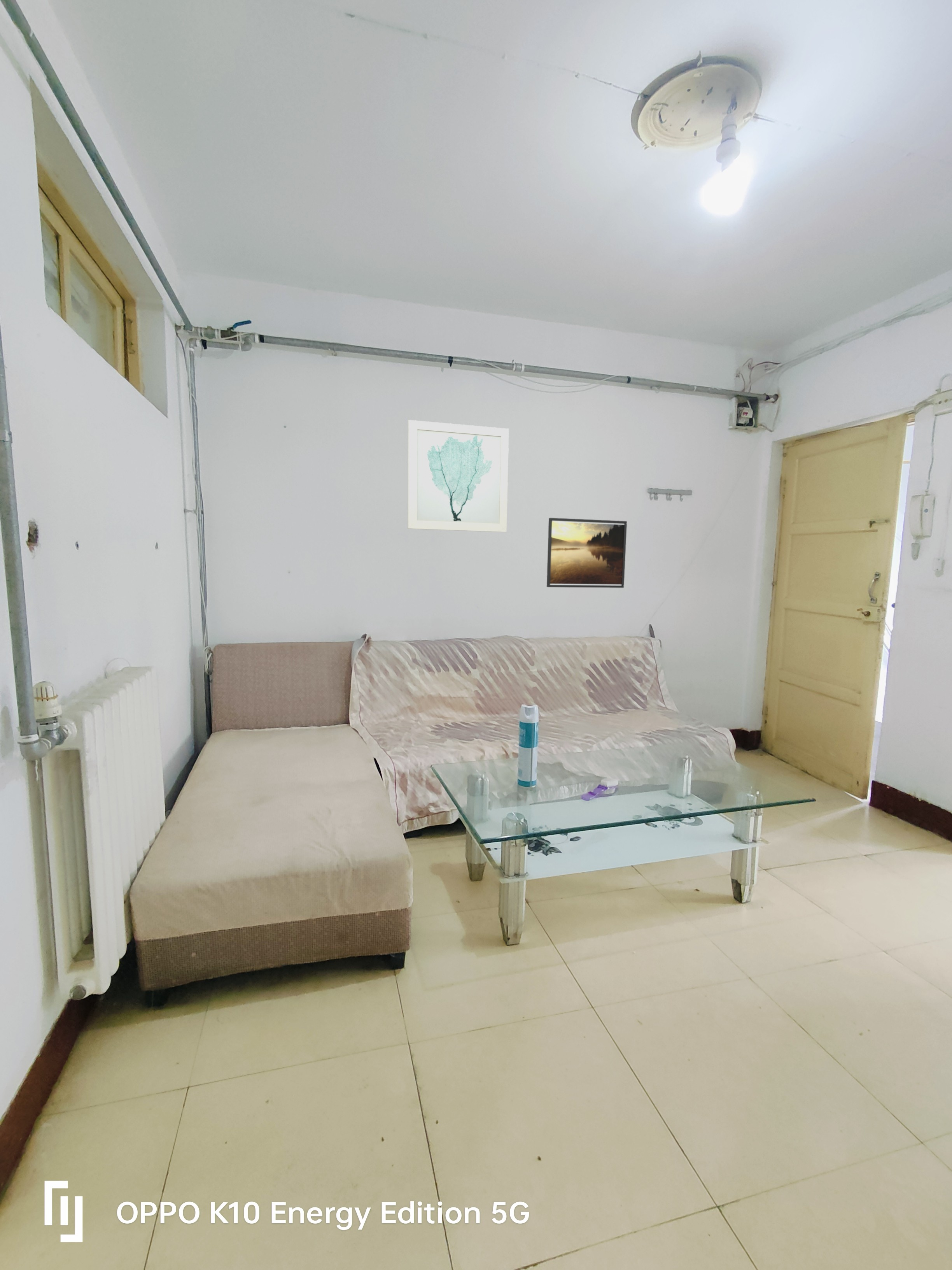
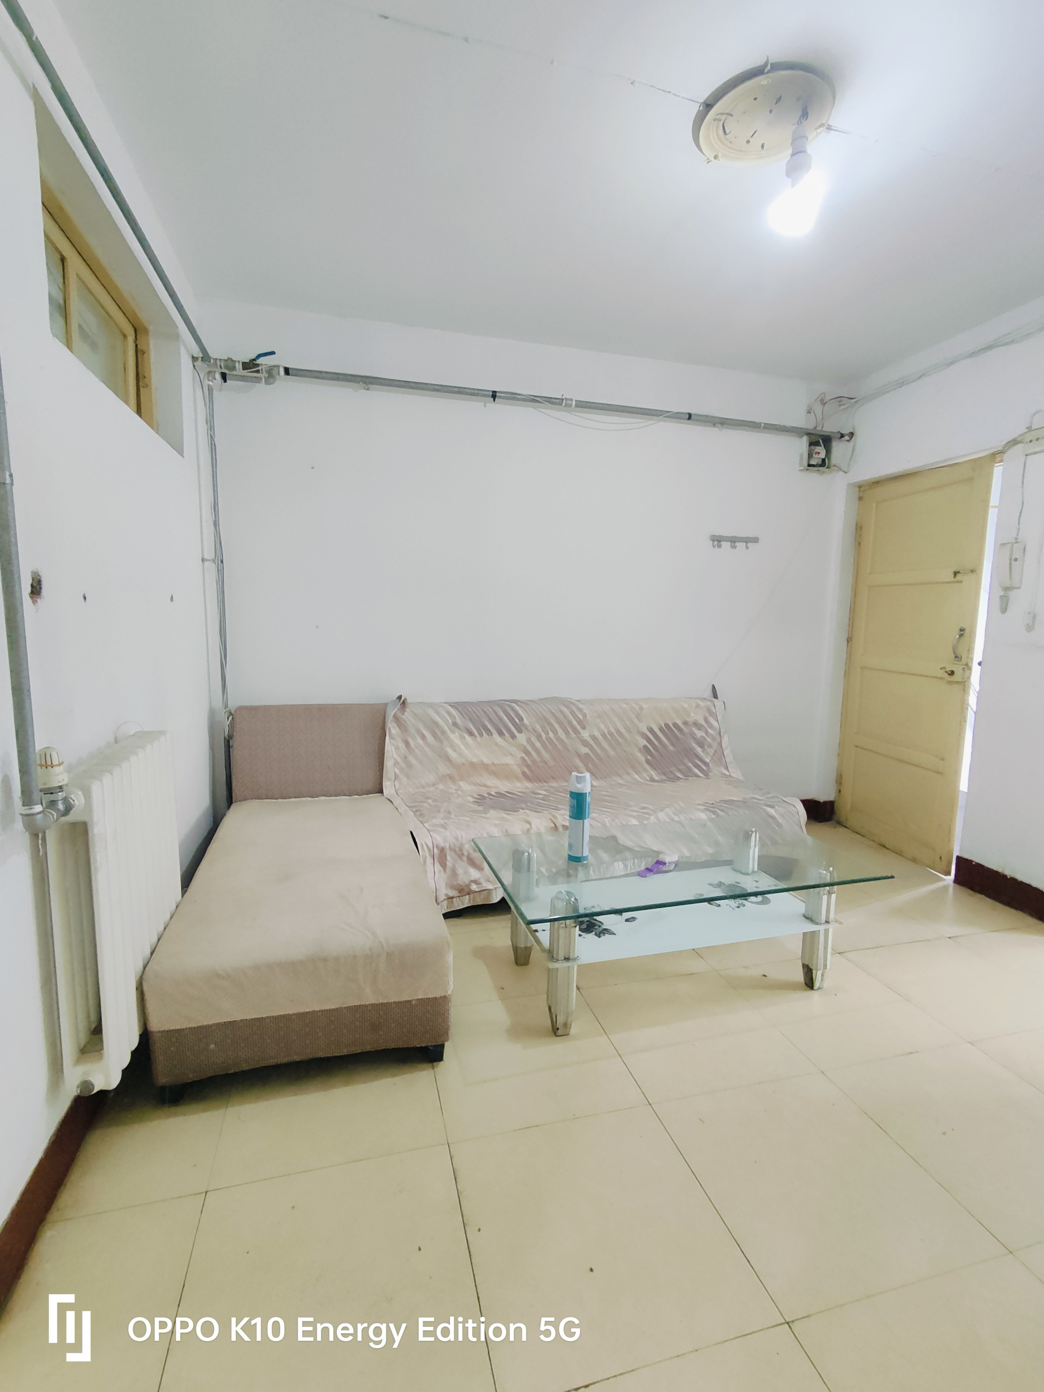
- wall art (459, 478)
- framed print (587, 554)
